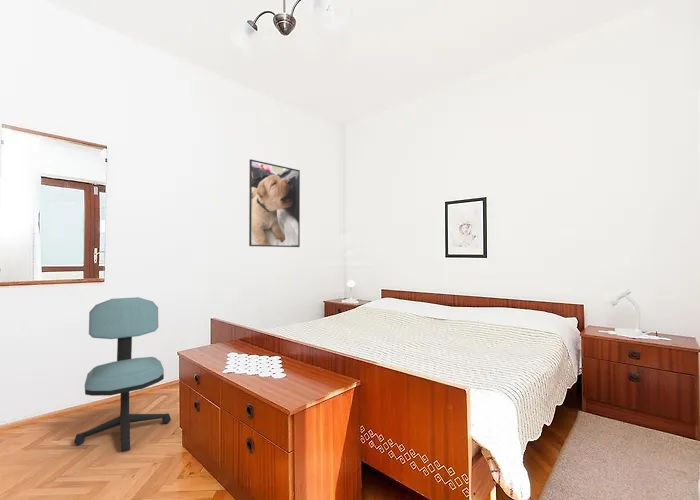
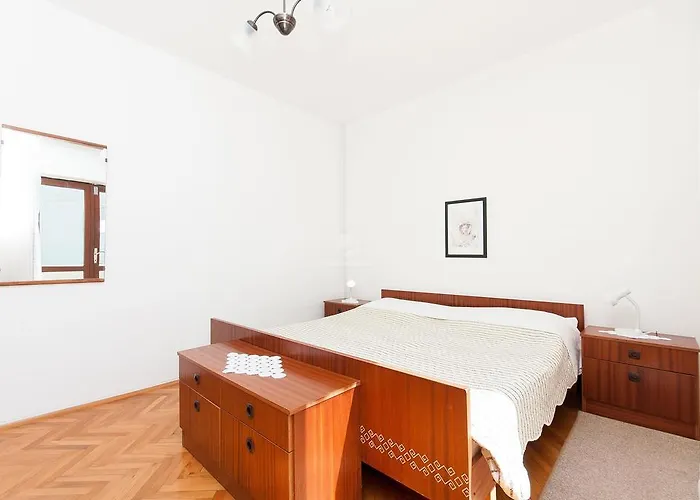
- office chair (126, 366)
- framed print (276, 205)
